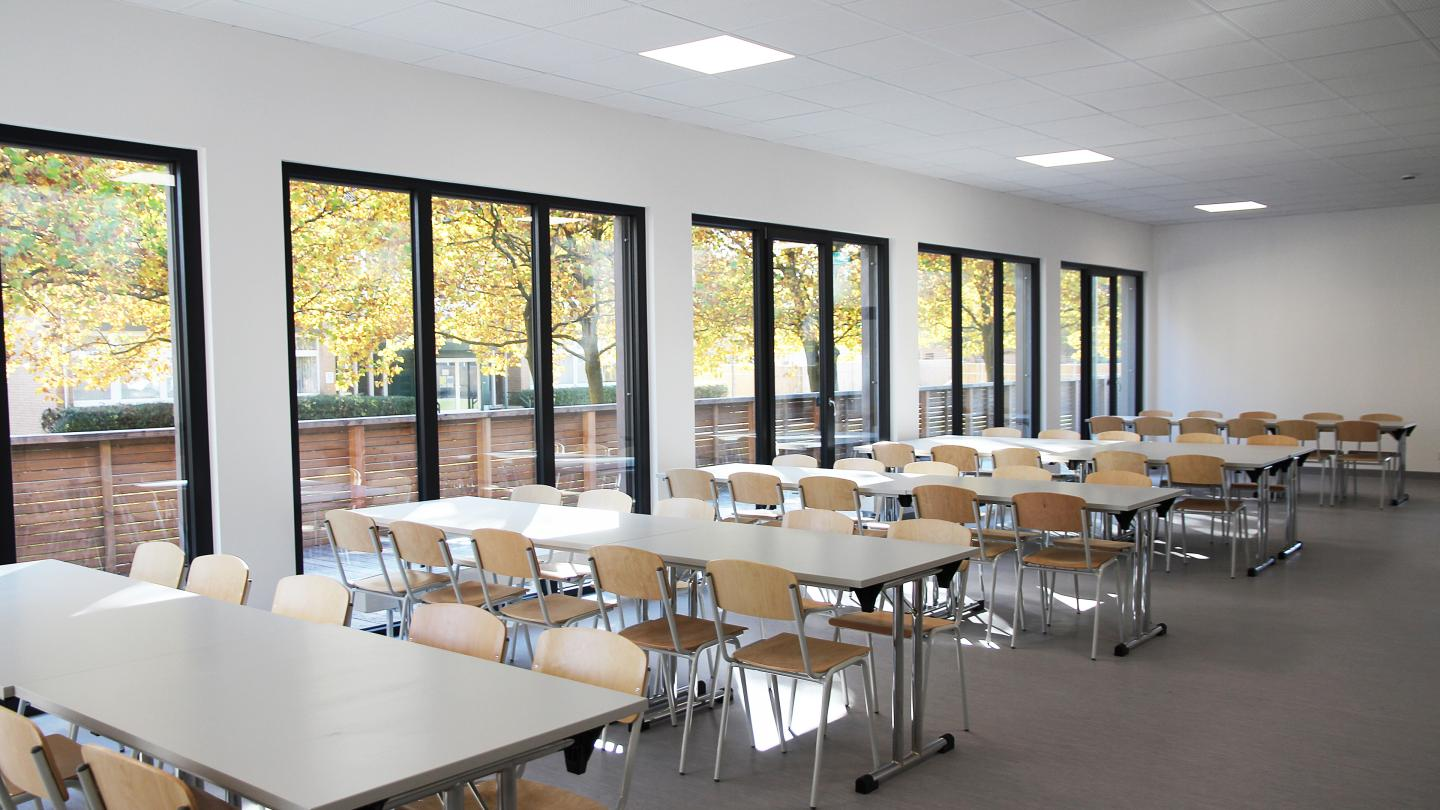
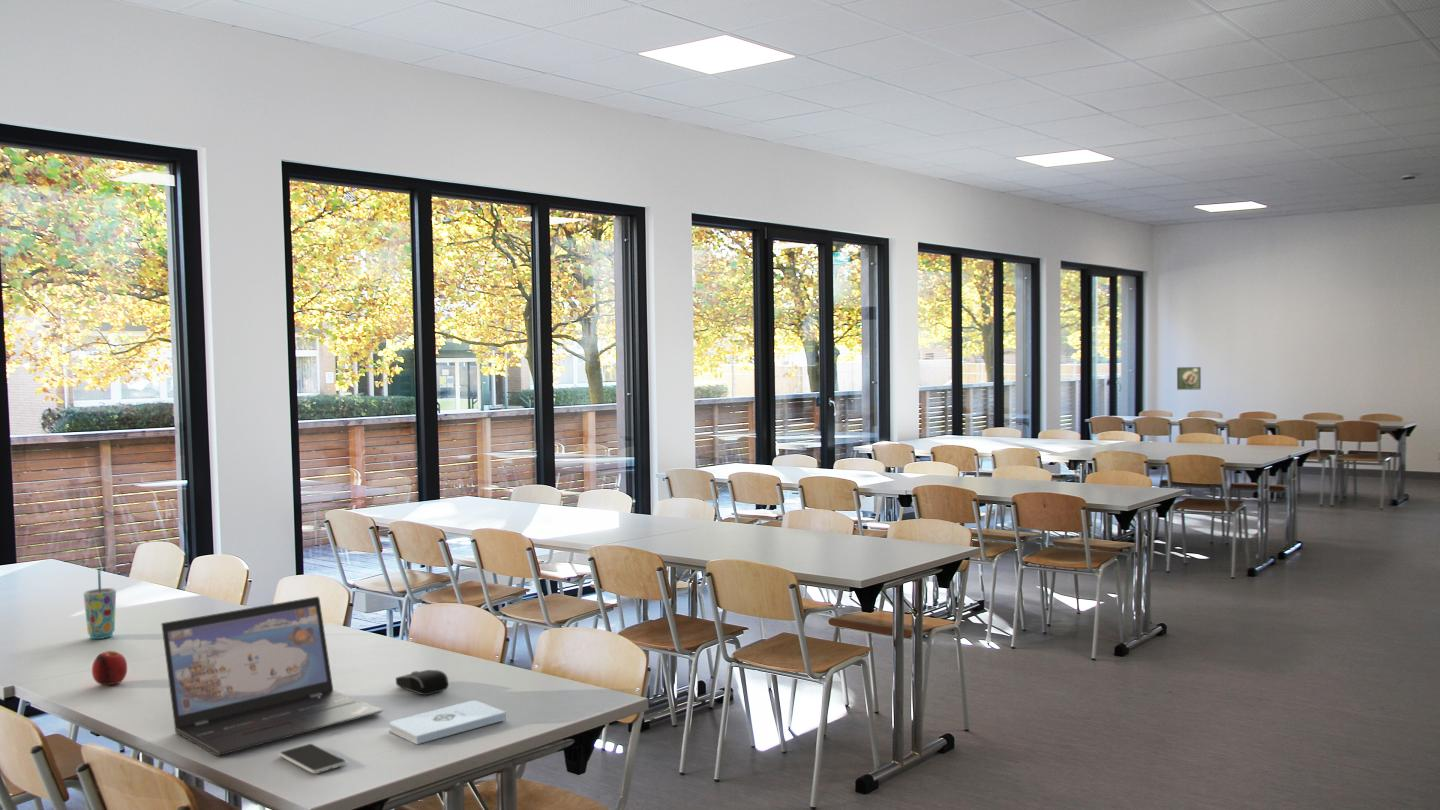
+ fruit (109, 667)
+ laptop (273, 669)
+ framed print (1188, 378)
+ notepad (447, 720)
+ computer mouse (421, 680)
+ cup (100, 602)
+ smartphone (312, 758)
